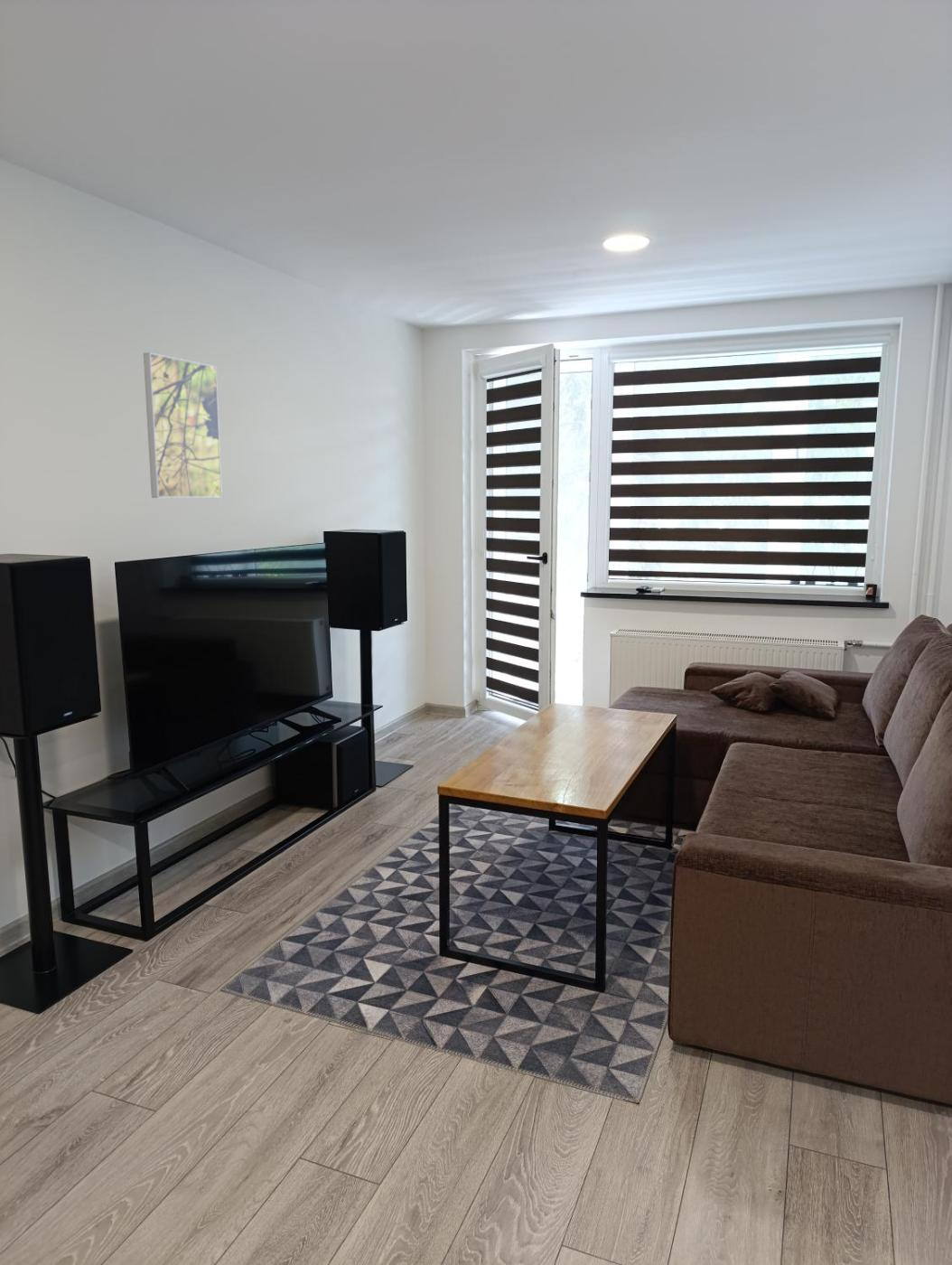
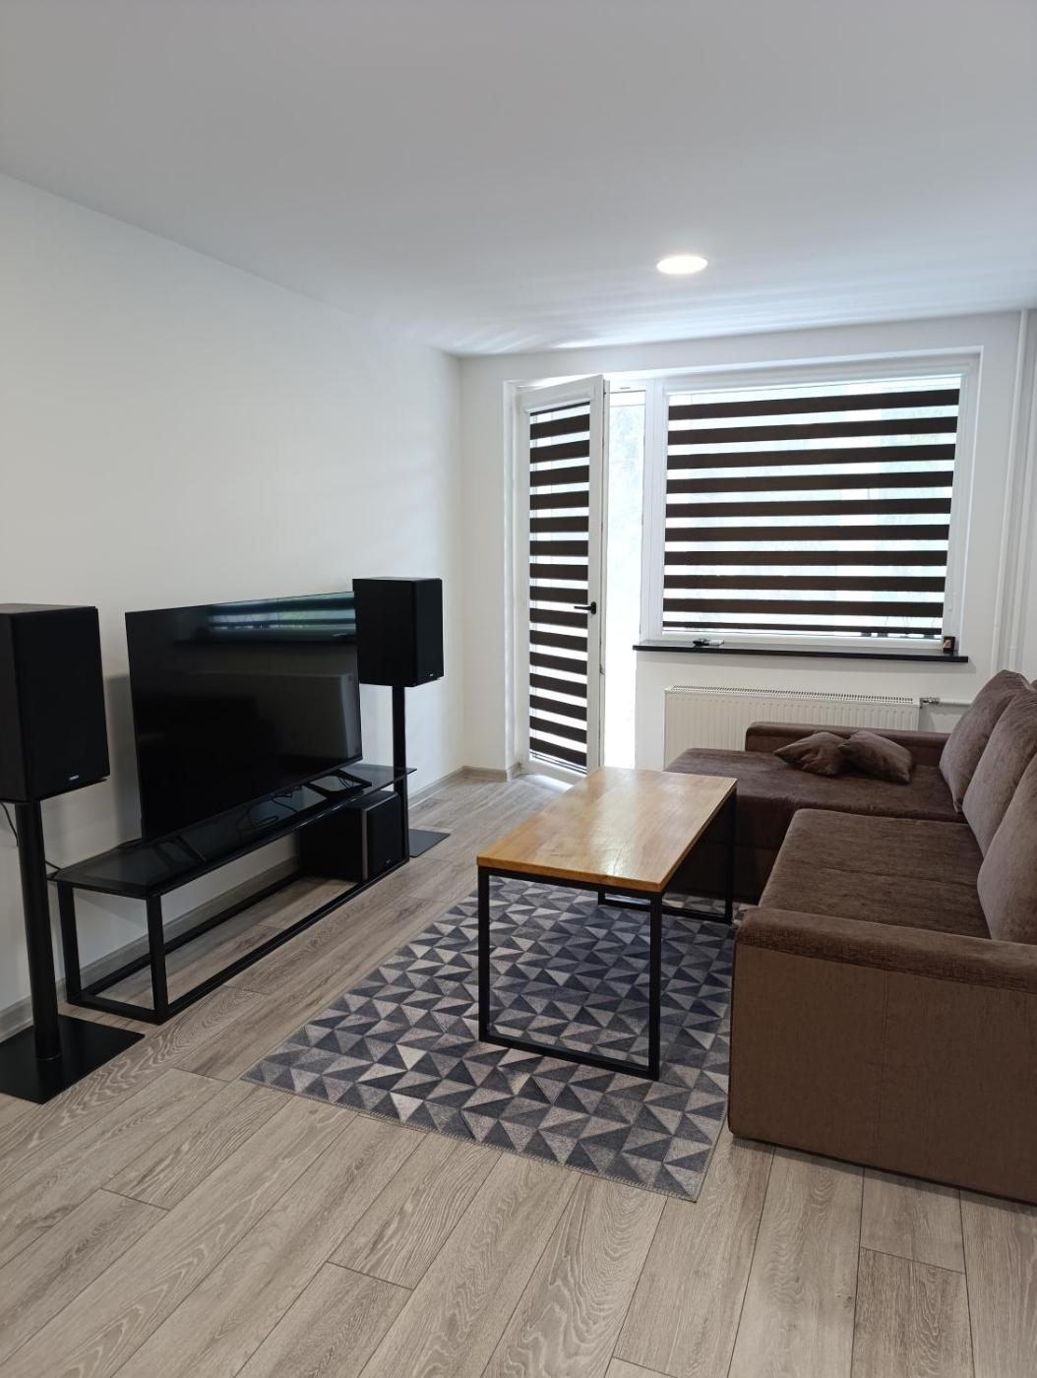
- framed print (184, 429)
